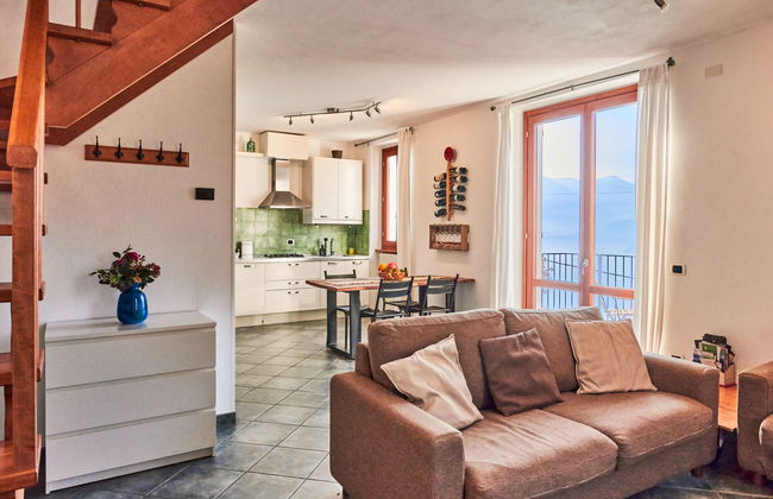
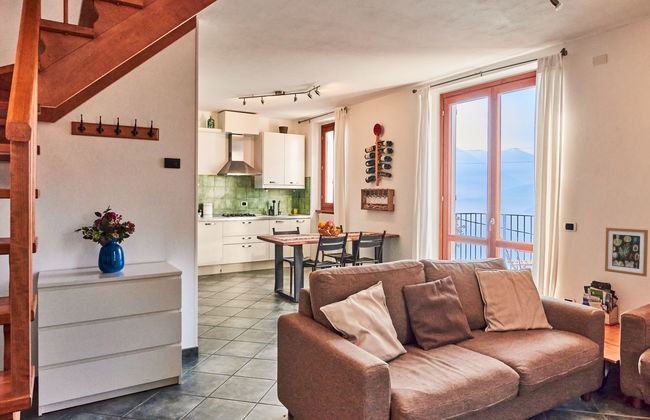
+ wall art (625, 251)
